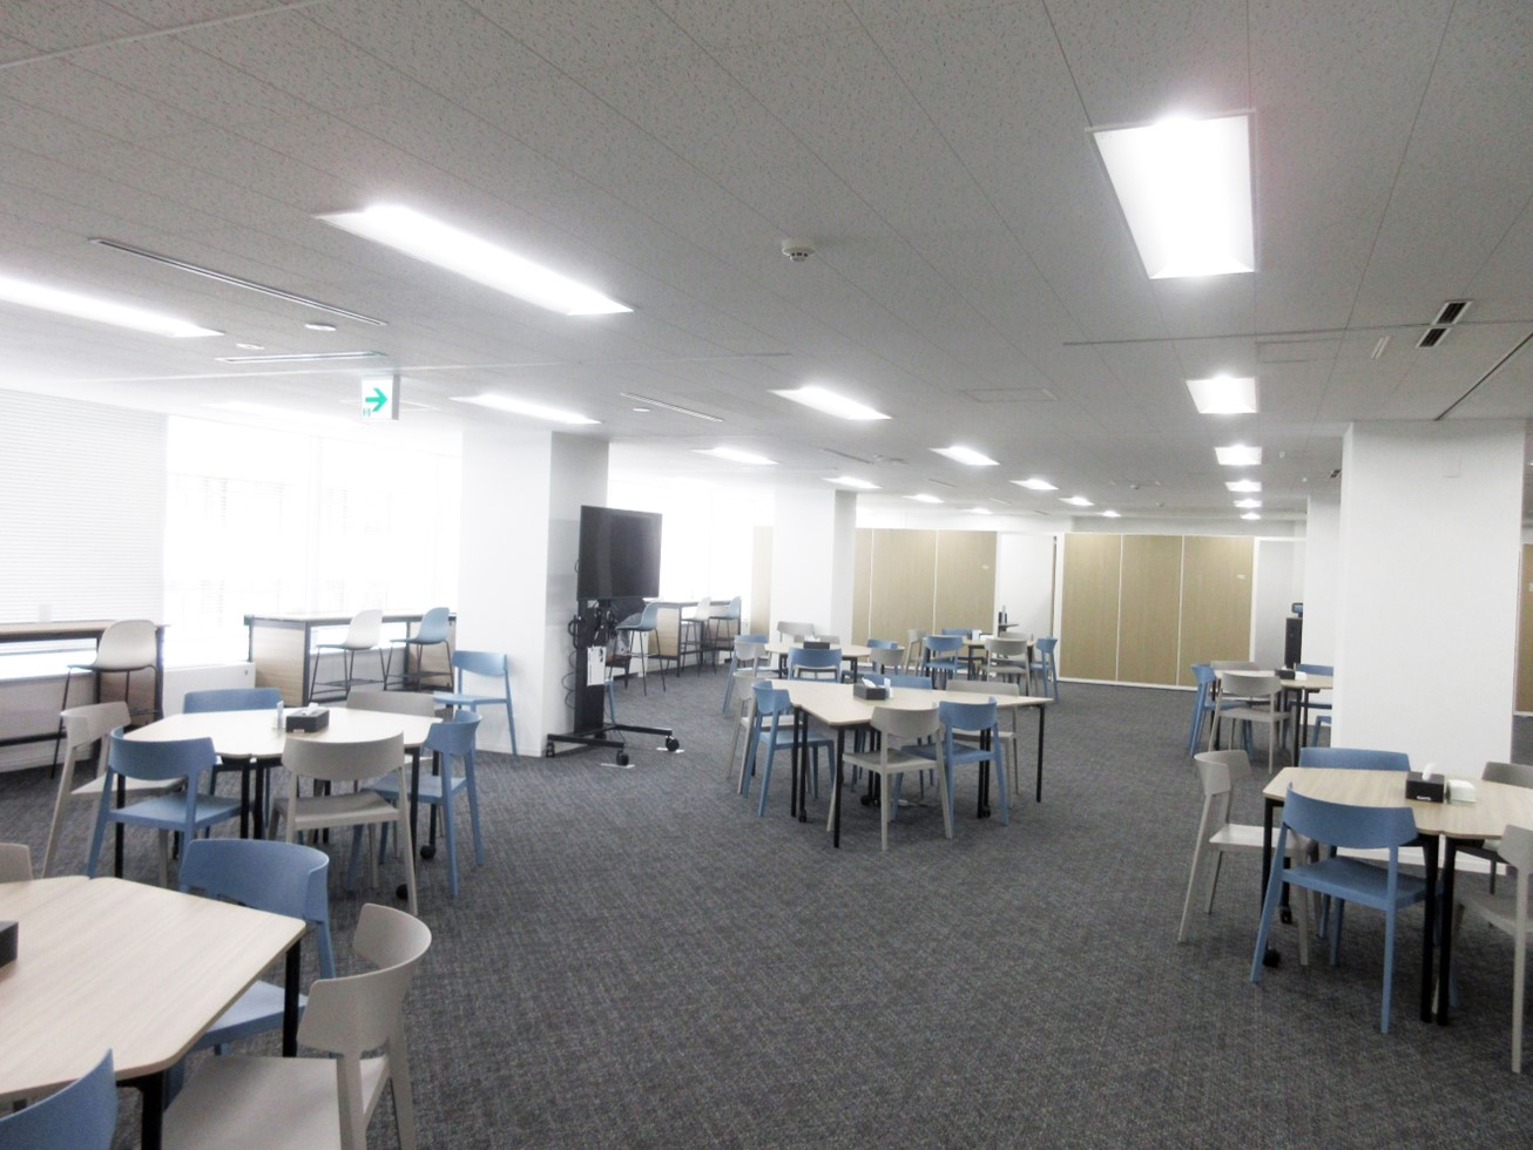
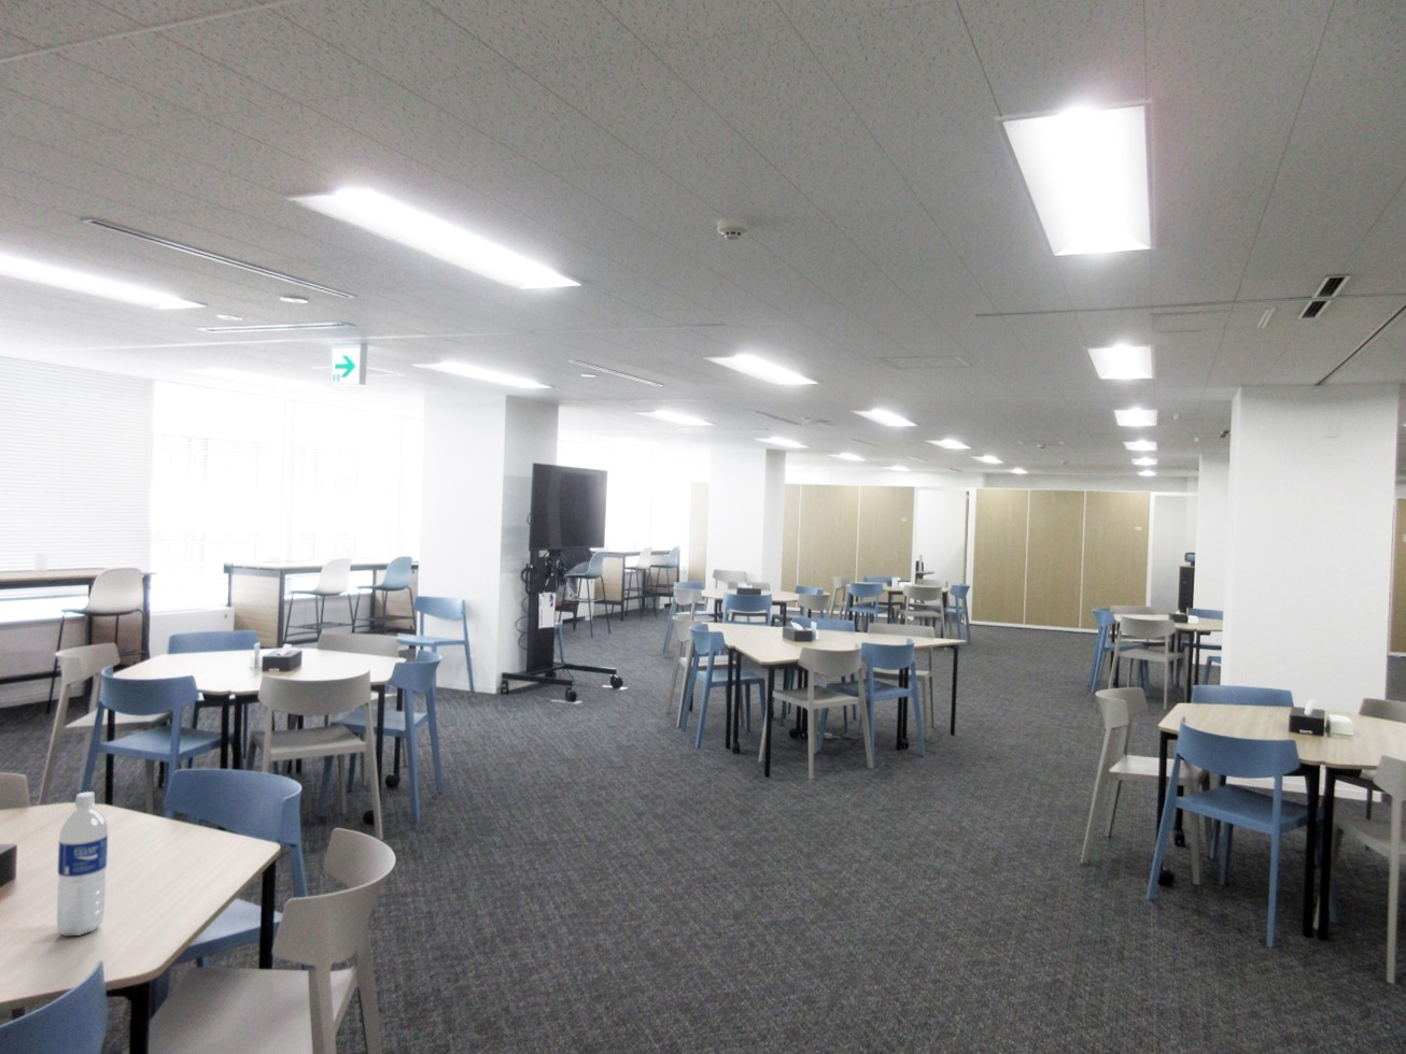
+ water bottle (82, 861)
